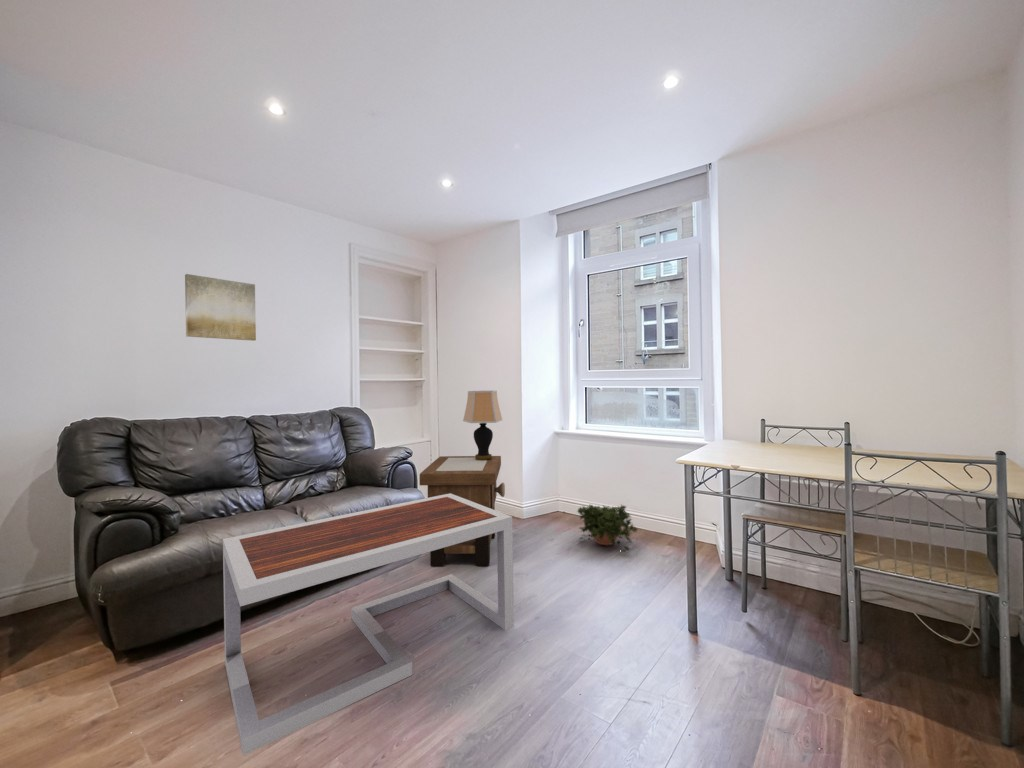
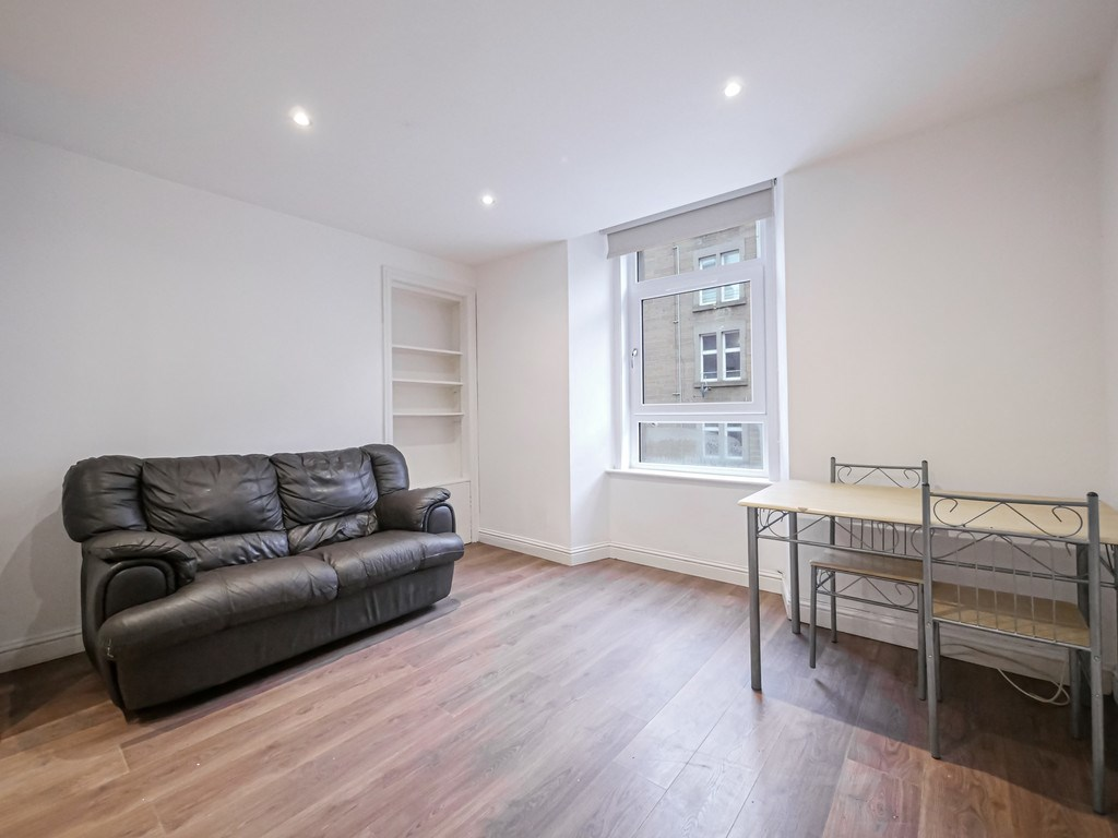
- table lamp (481, 424)
- wall art (222, 309)
- potted plant (606, 523)
- side table (469, 500)
- coffee table (382, 597)
